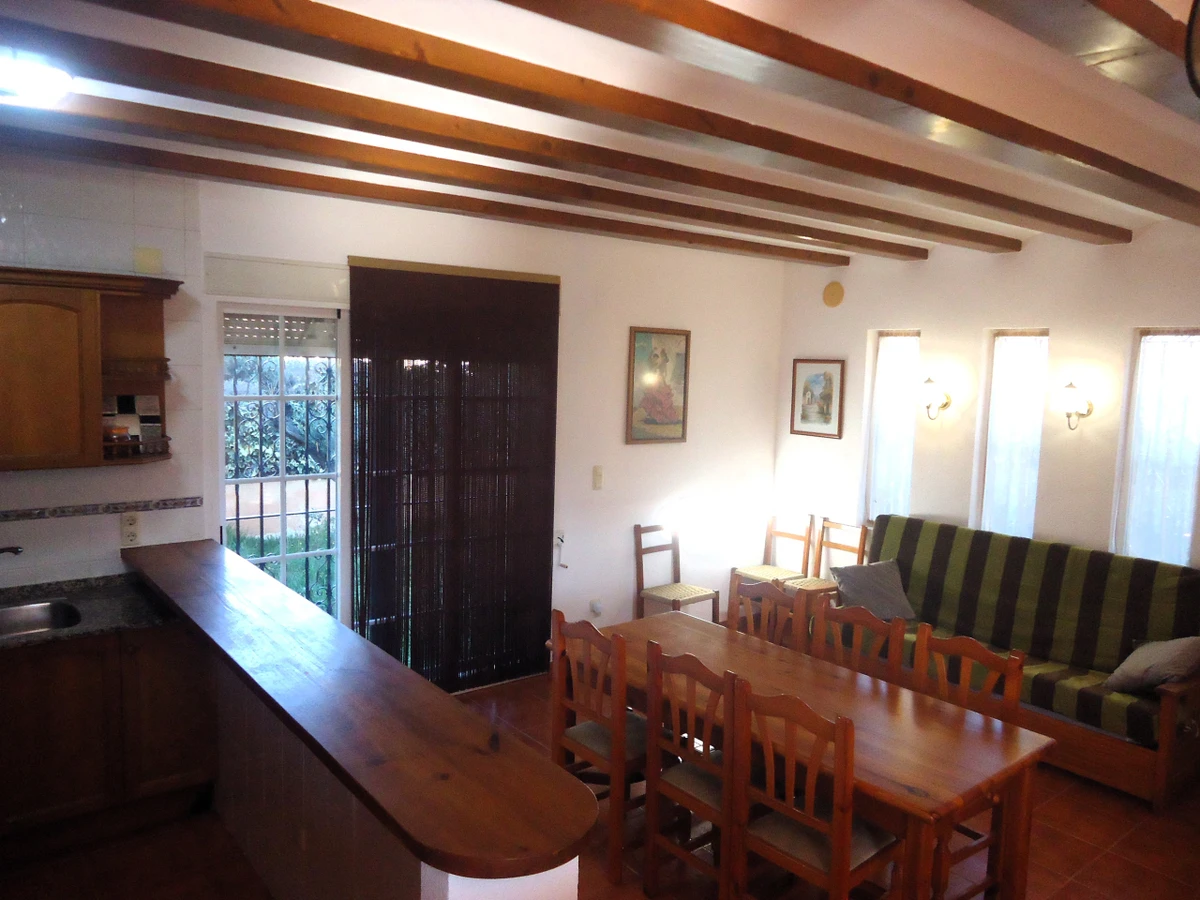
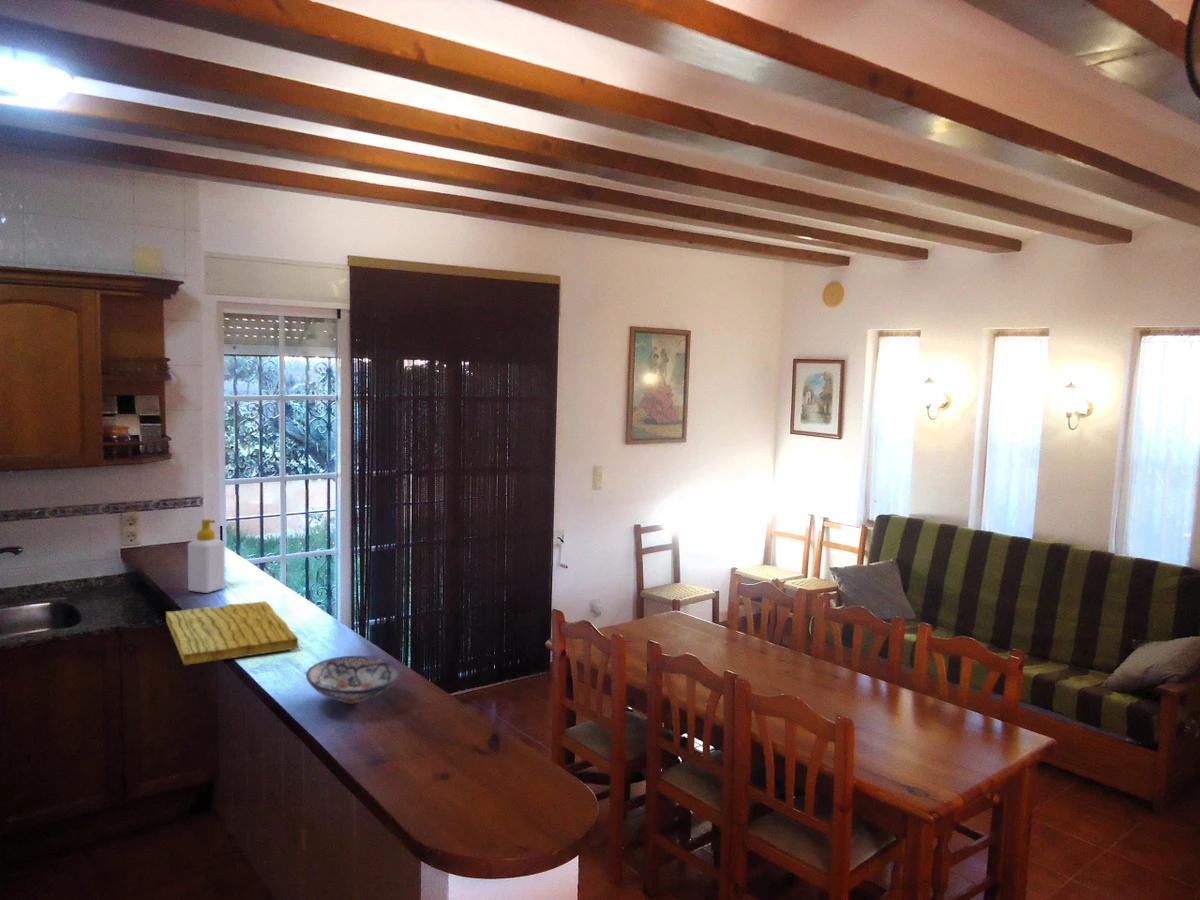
+ soap bottle (206, 554)
+ cutting board (229, 627)
+ bowl (353, 684)
